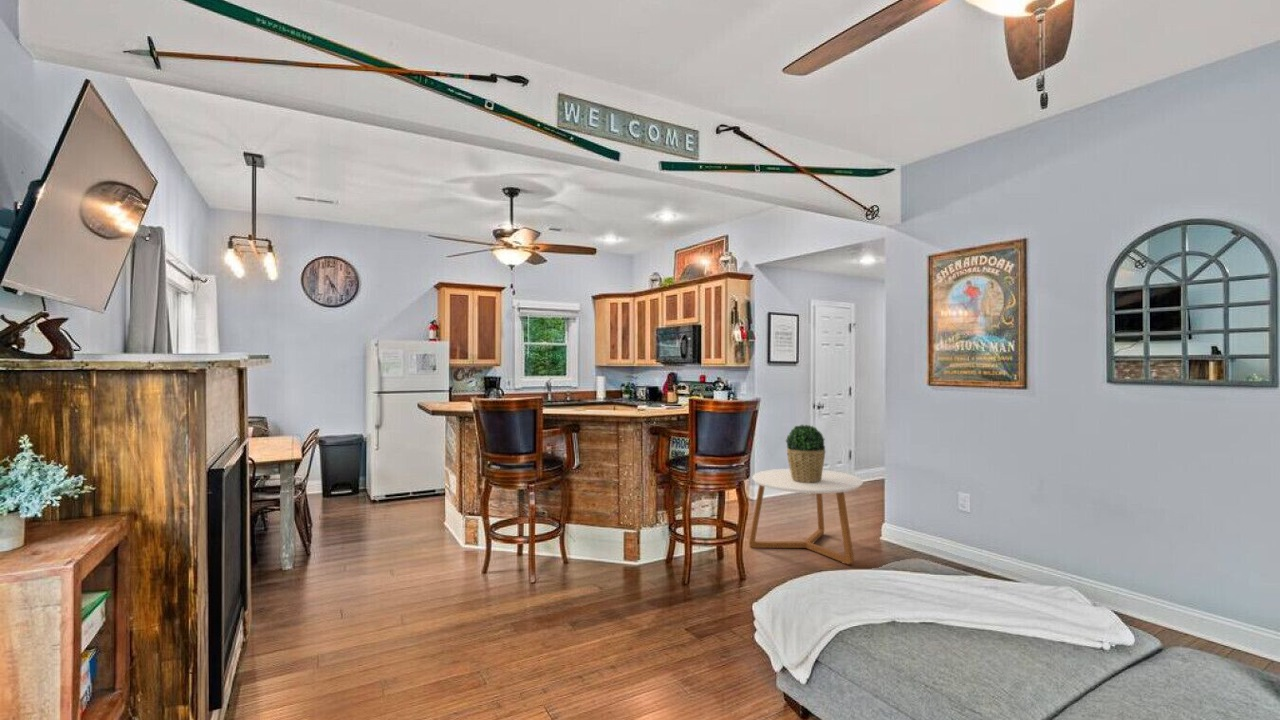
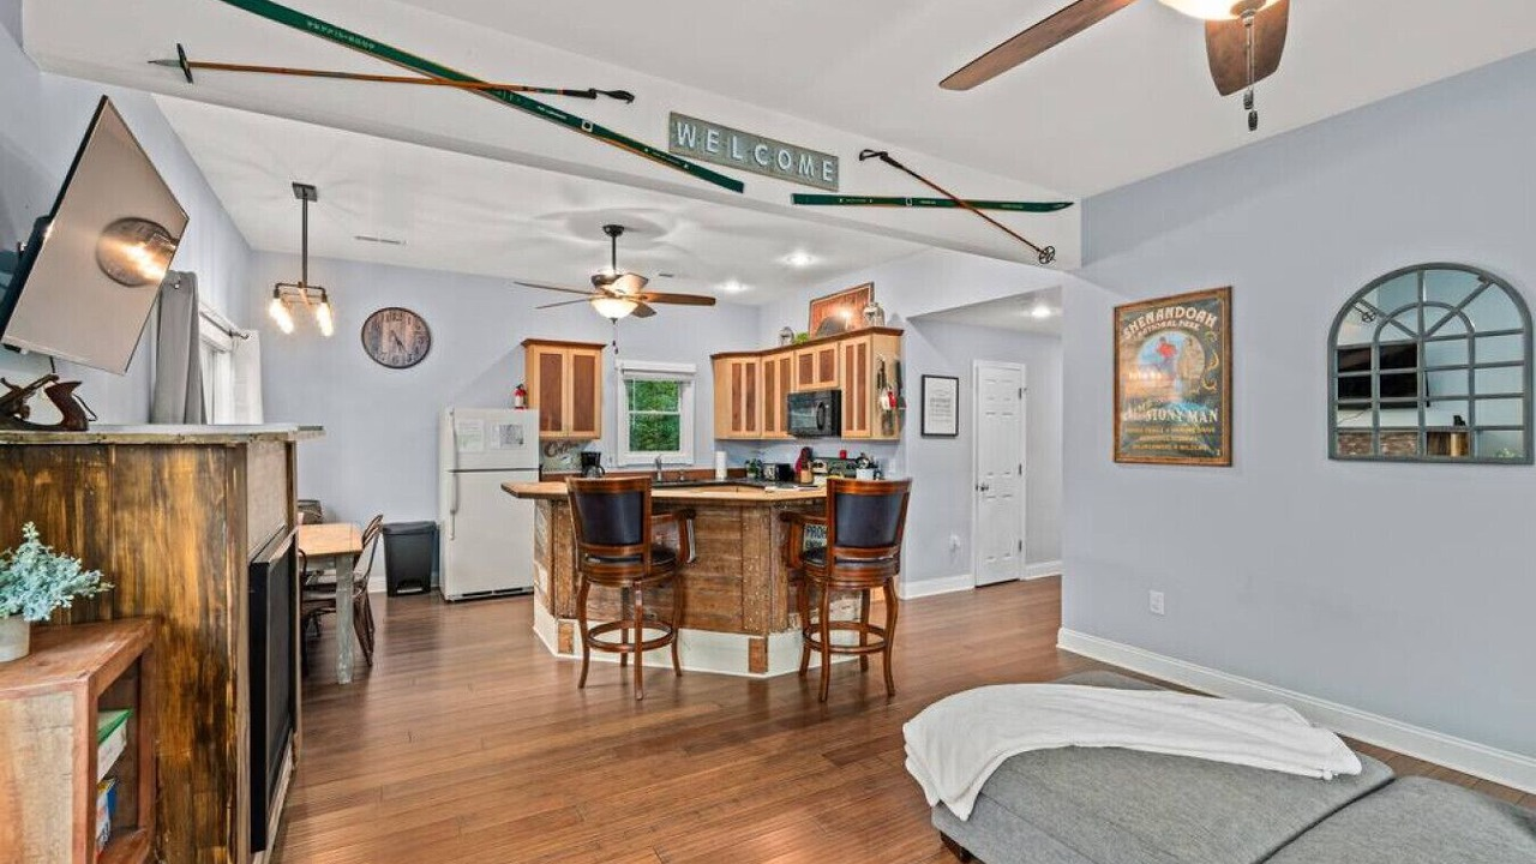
- potted plant (805, 452)
- coffee table (817, 513)
